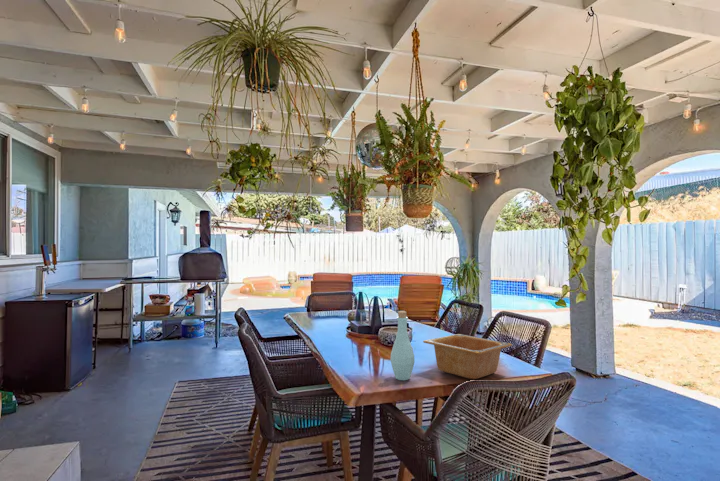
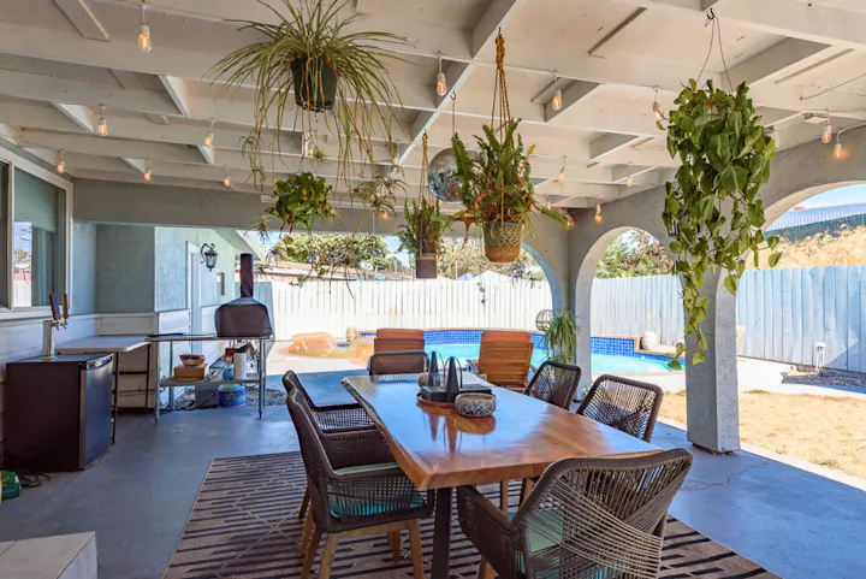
- bottle (402, 344)
- serving bowl (467, 356)
